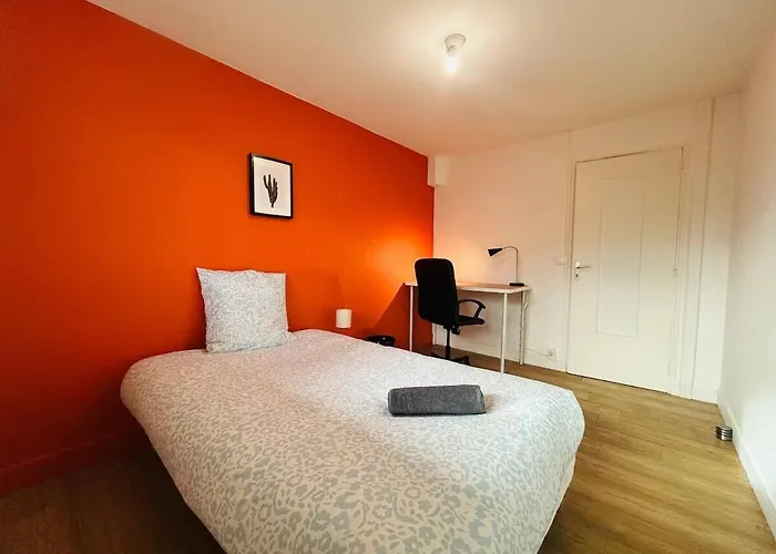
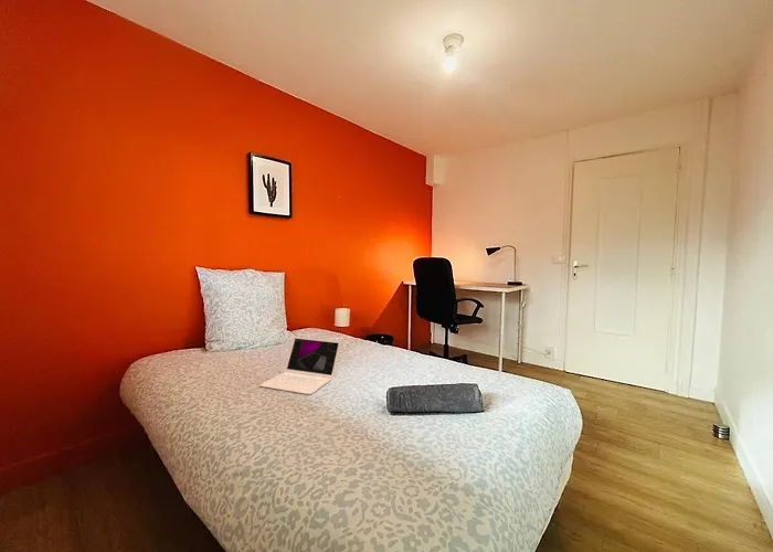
+ laptop (301, 360)
